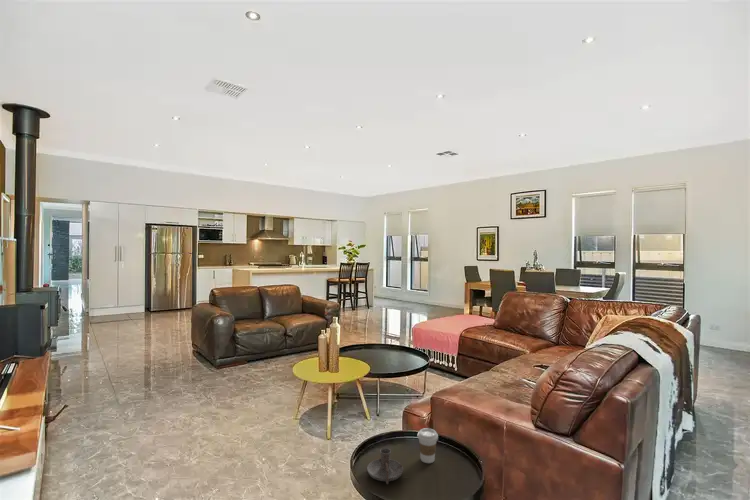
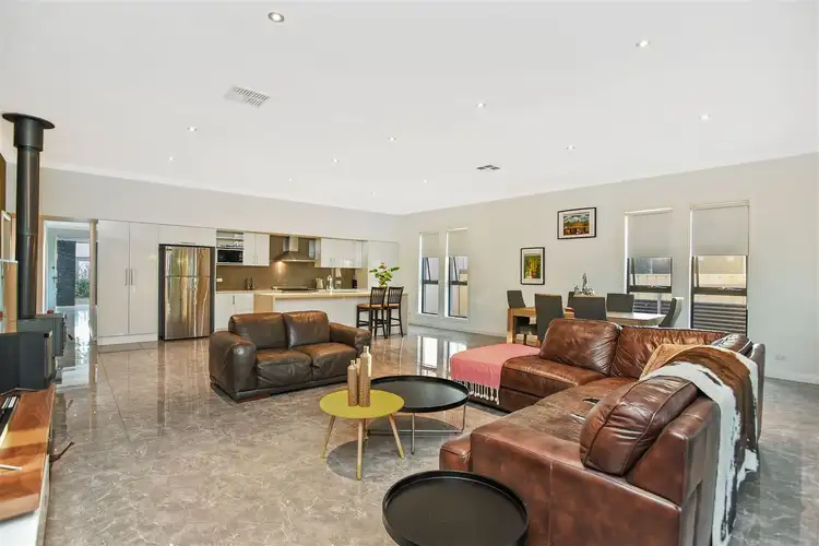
- coffee cup (427, 445)
- candle holder (385, 465)
